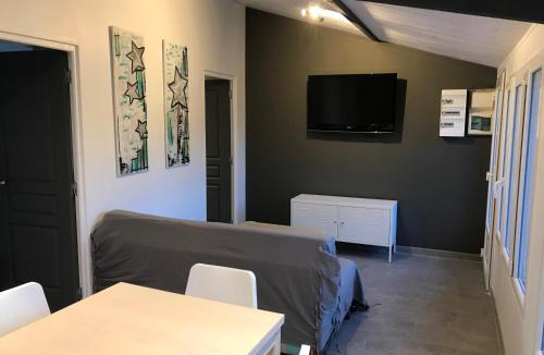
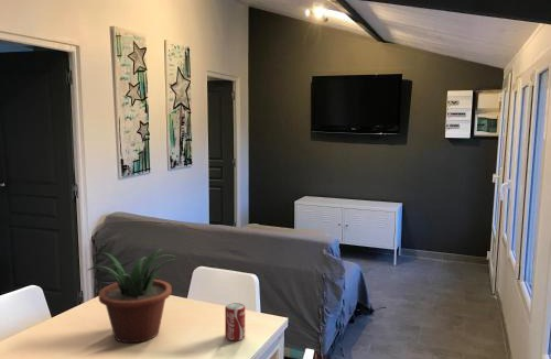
+ beverage can (235, 322)
+ potted plant (136, 292)
